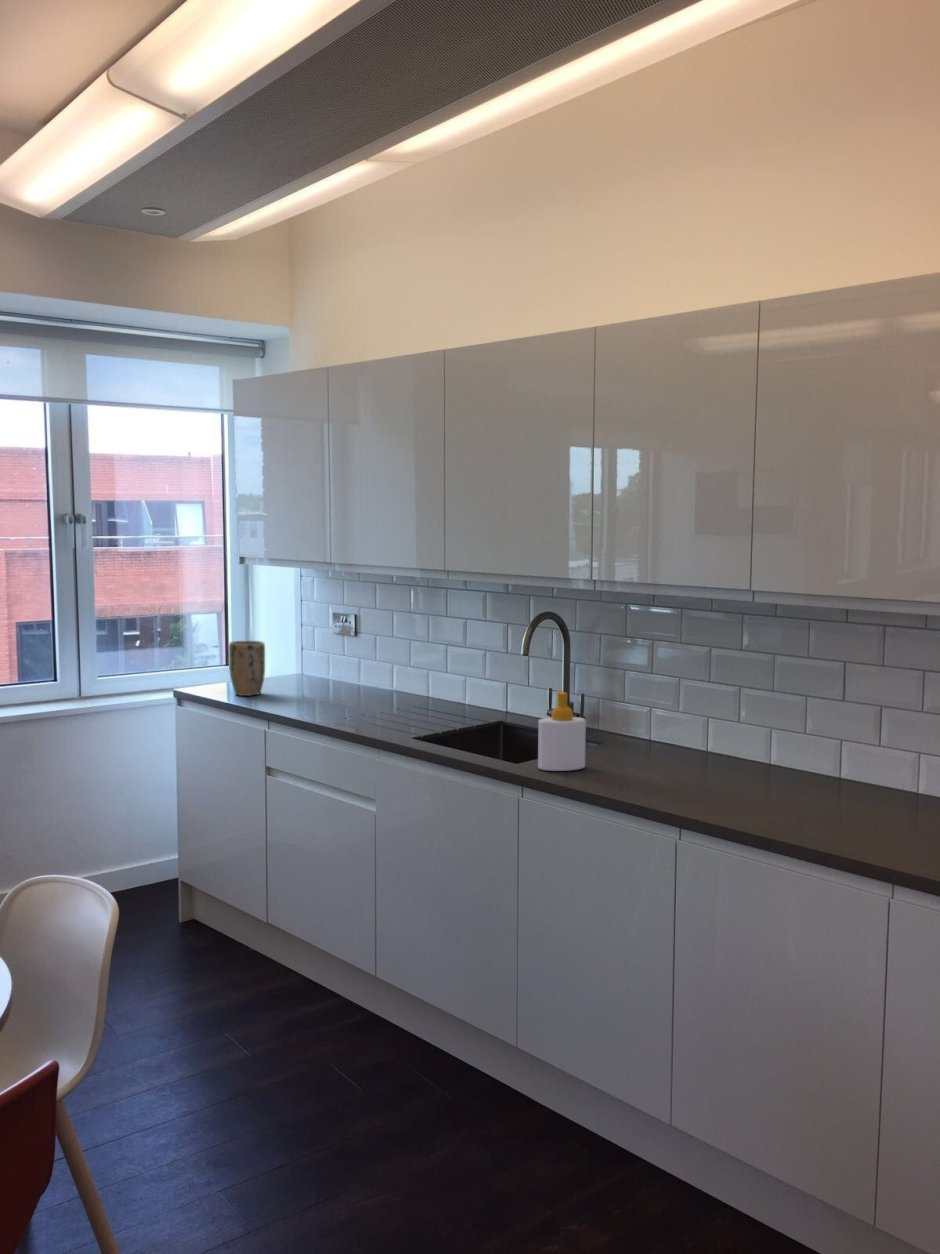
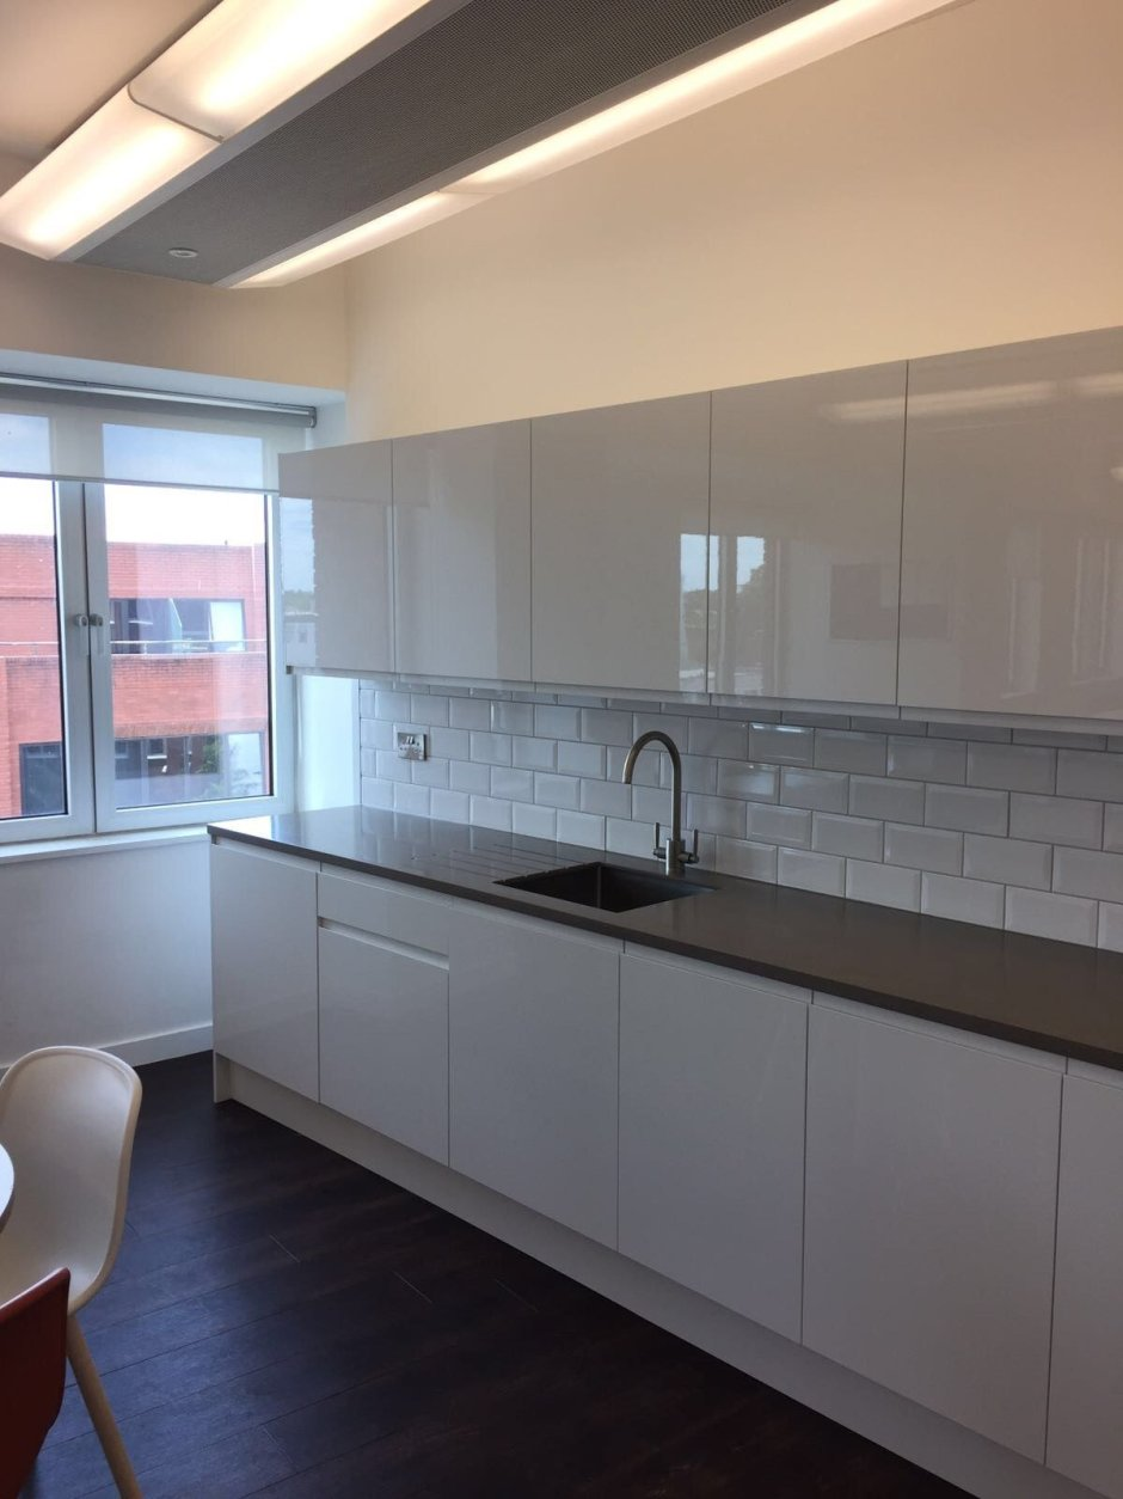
- plant pot (247, 668)
- soap bottle (561, 730)
